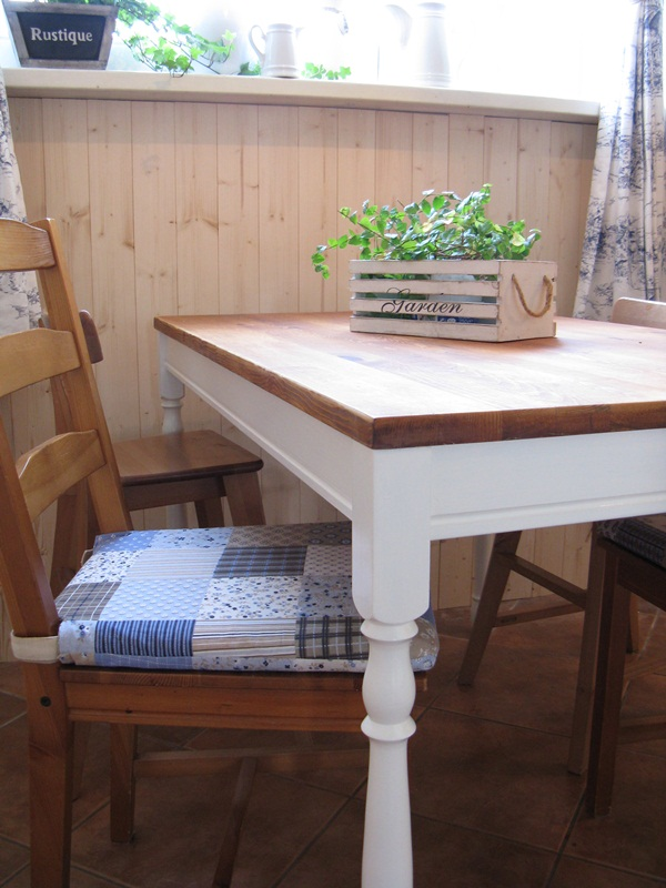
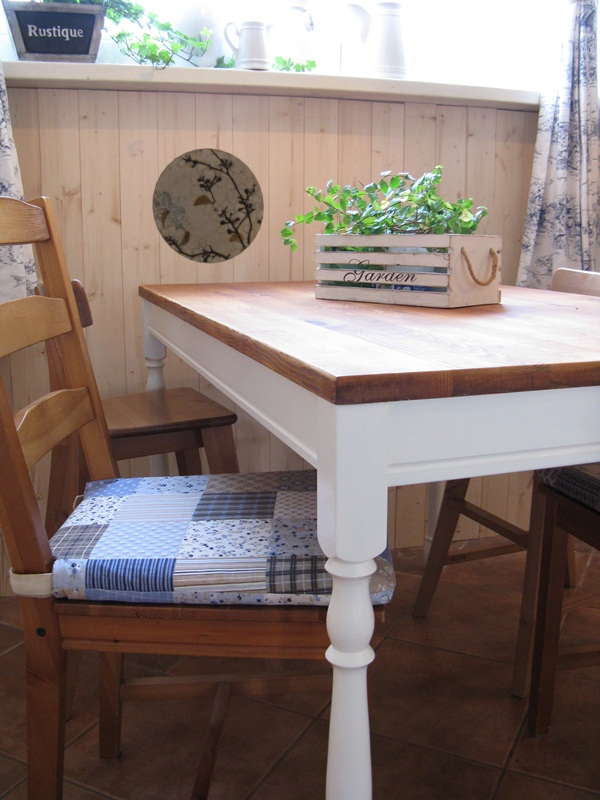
+ decorative plate (208, 206)
